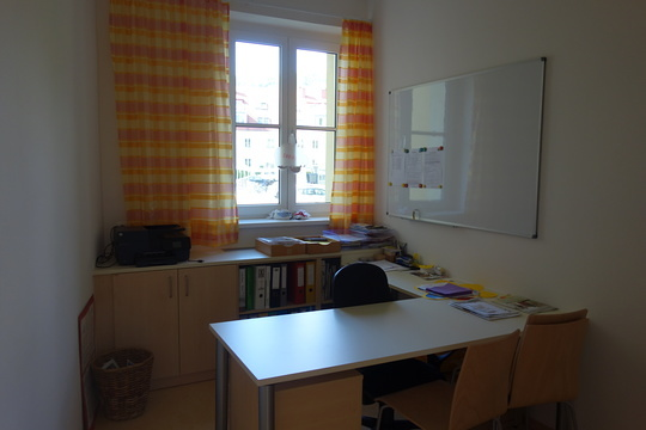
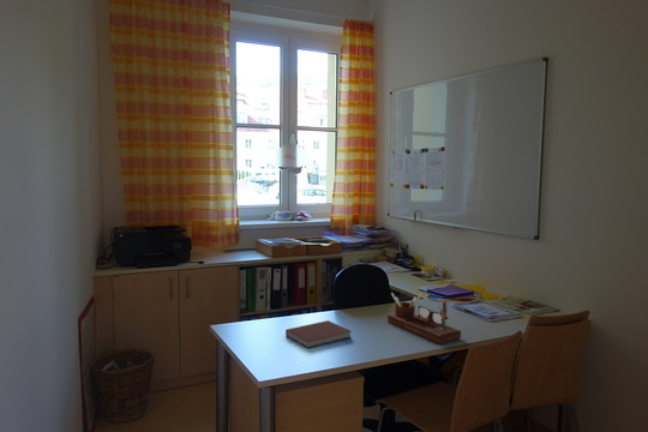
+ desk organizer (421, 311)
+ notebook (318, 332)
